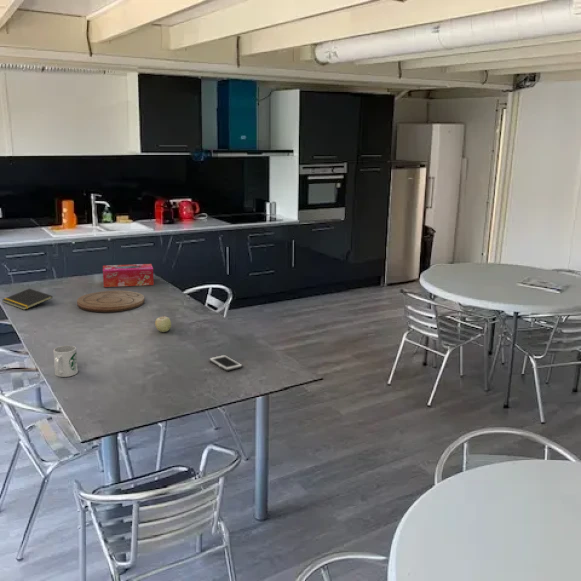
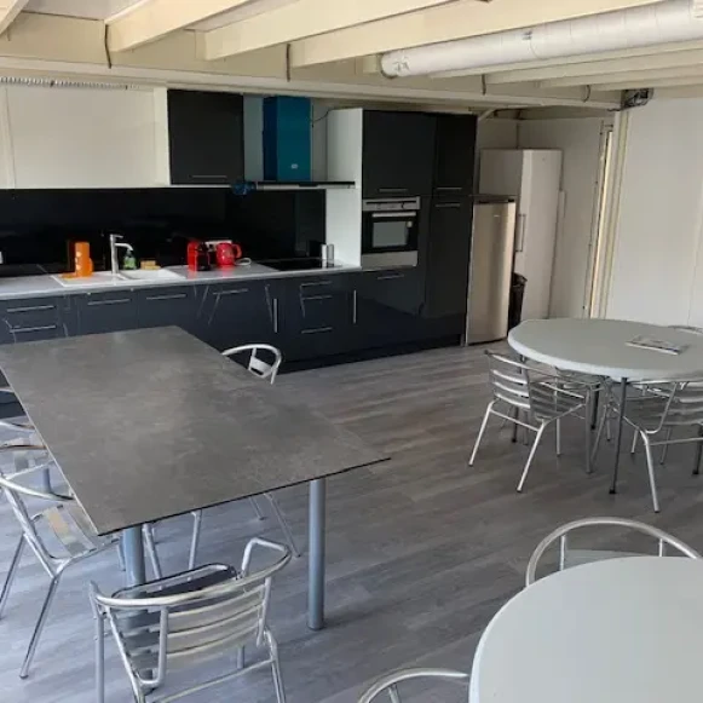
- fruit (163, 322)
- notepad (27, 298)
- mug (63, 362)
- tissue box (128, 275)
- cutting board (111, 300)
- cell phone (225, 362)
